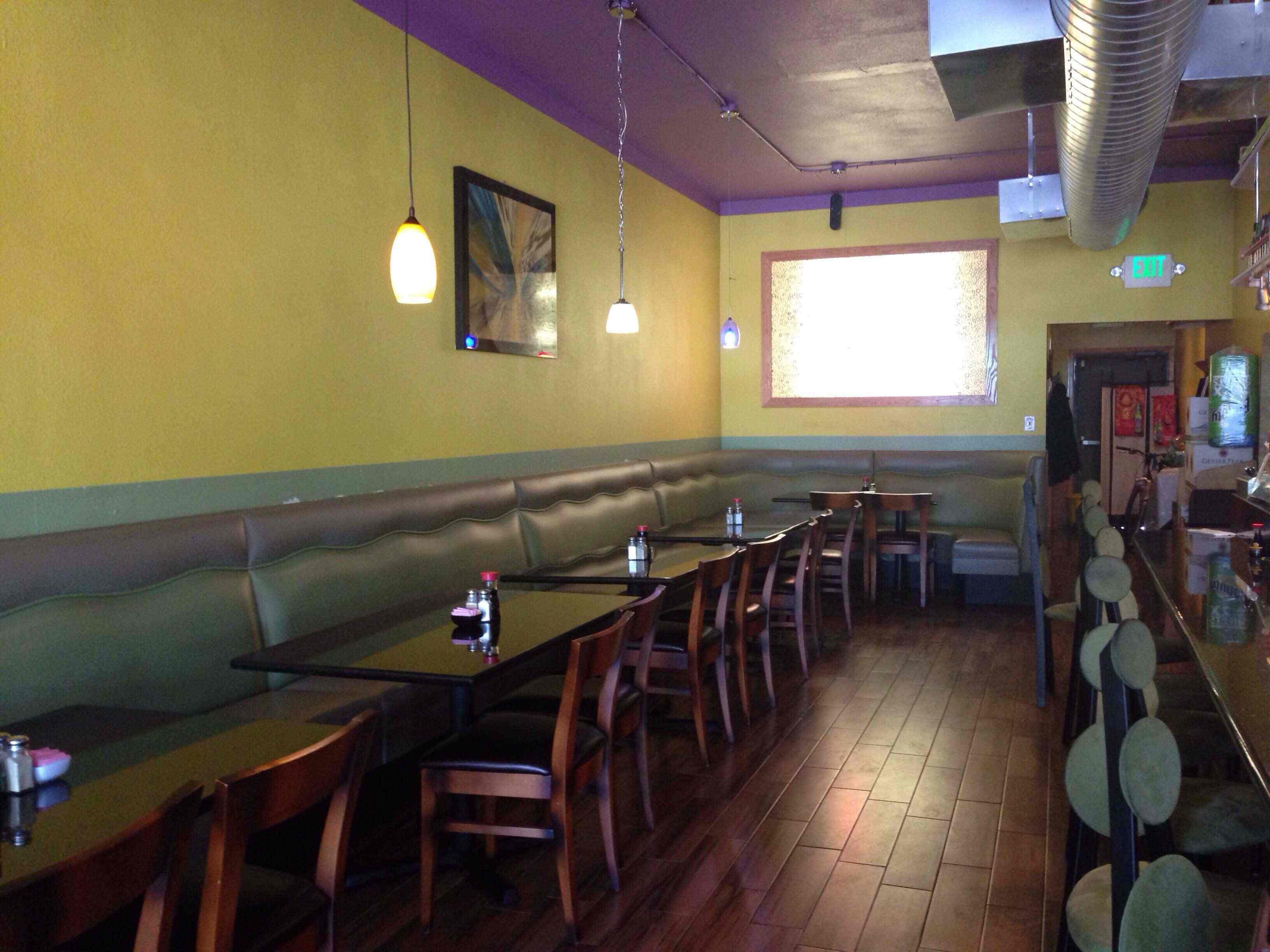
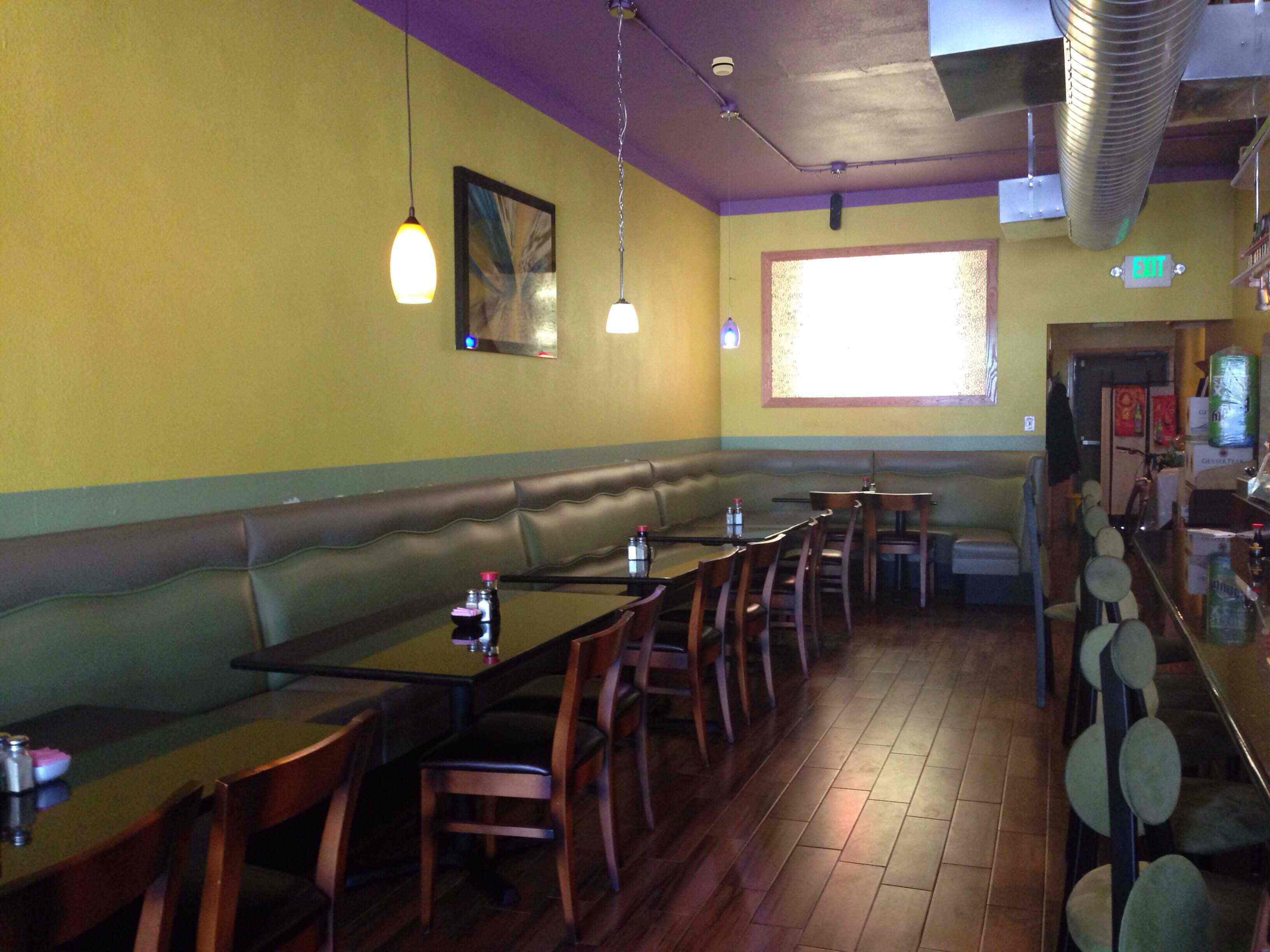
+ smoke detector (723, 66)
